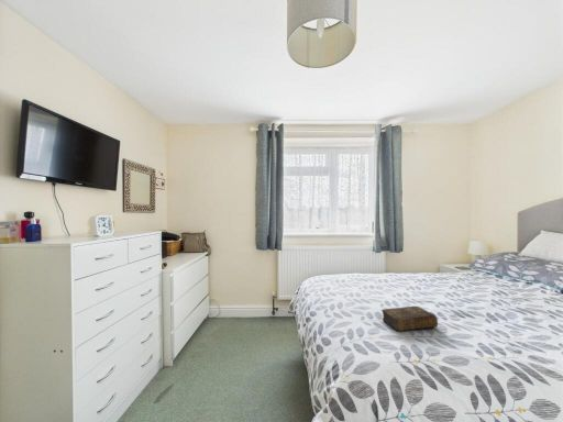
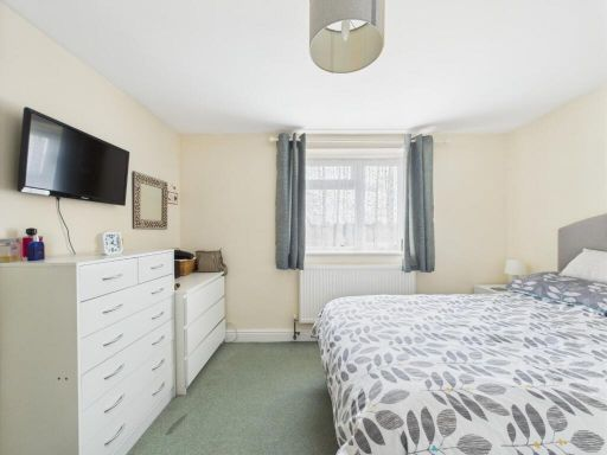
- book (408, 318)
